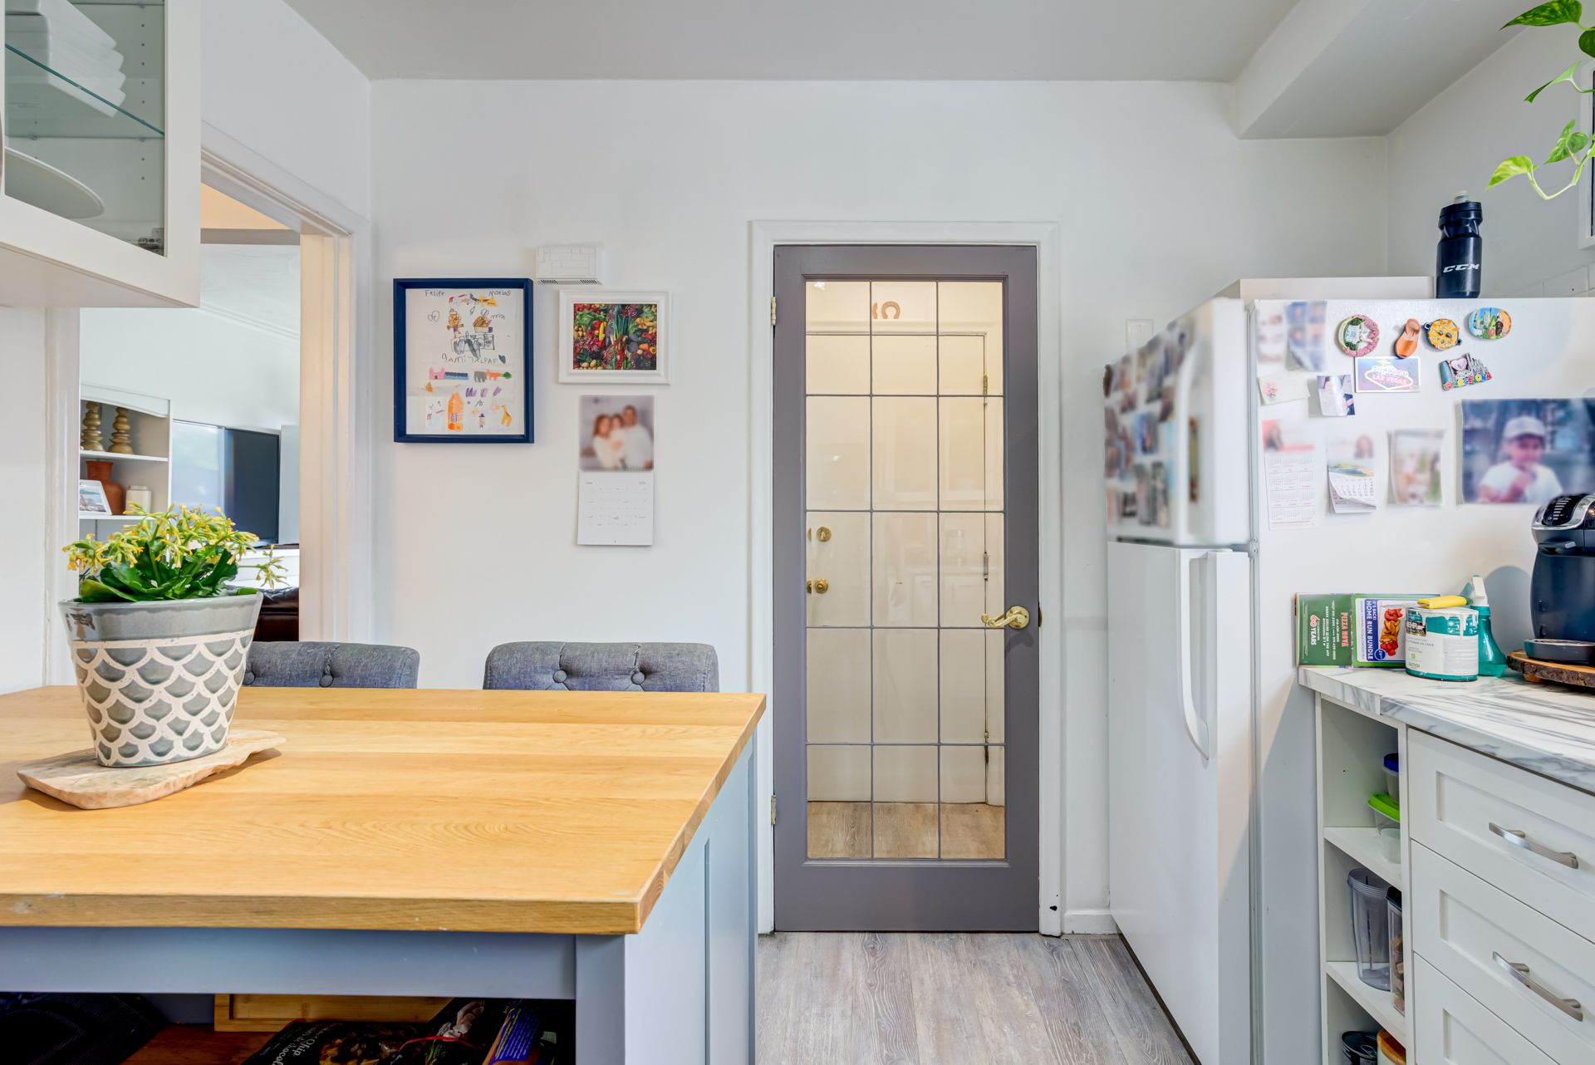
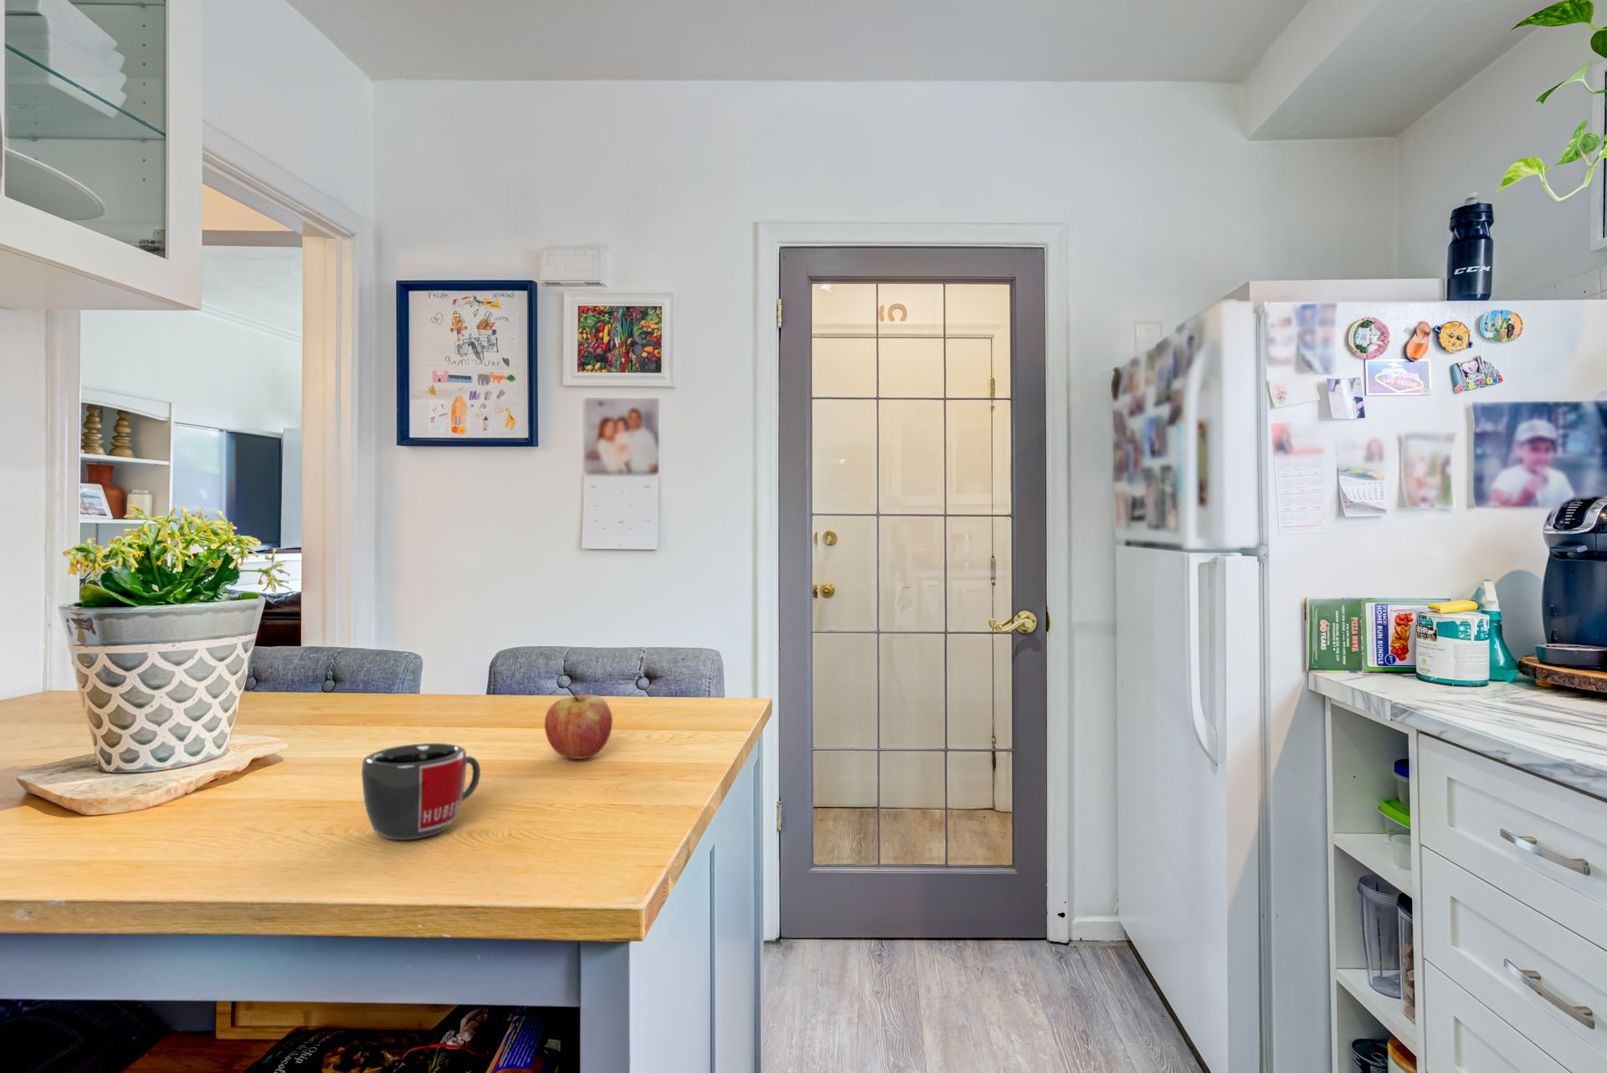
+ fruit (578, 725)
+ mug (429, 787)
